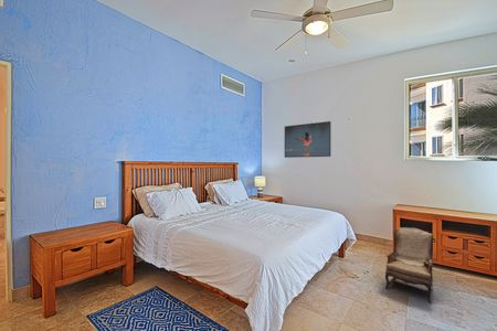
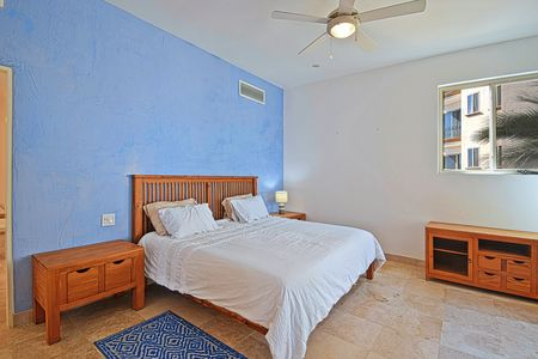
- armchair (427, 261)
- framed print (306, 140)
